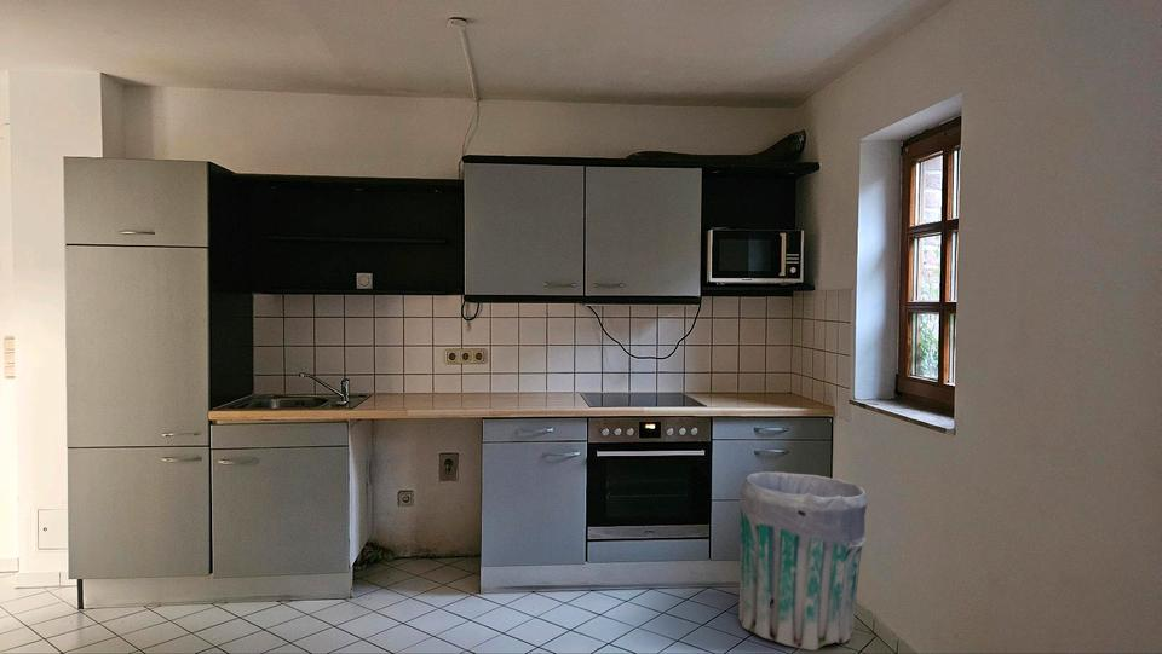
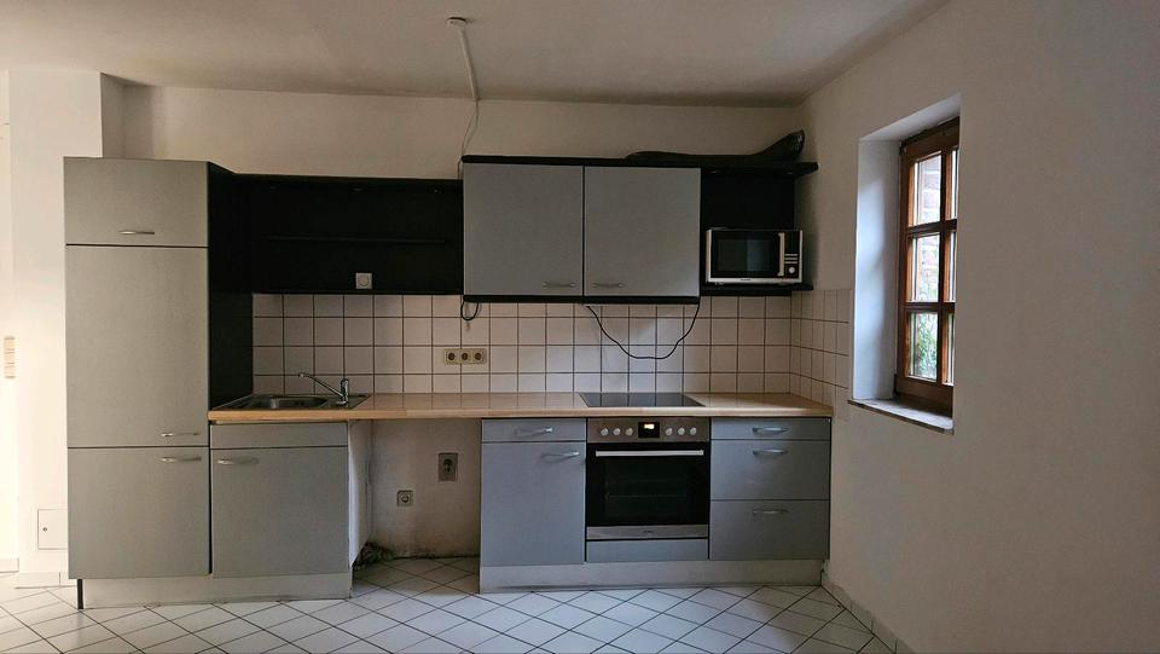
- trash can (801, 552)
